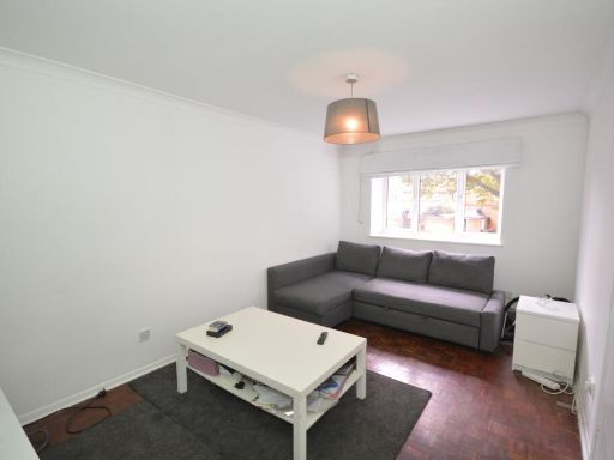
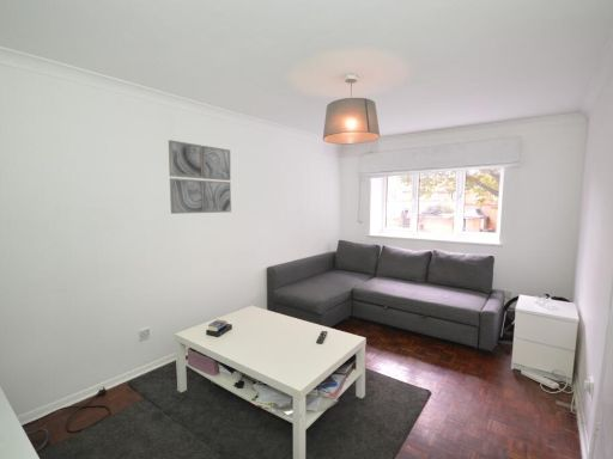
+ wall art (202, 178)
